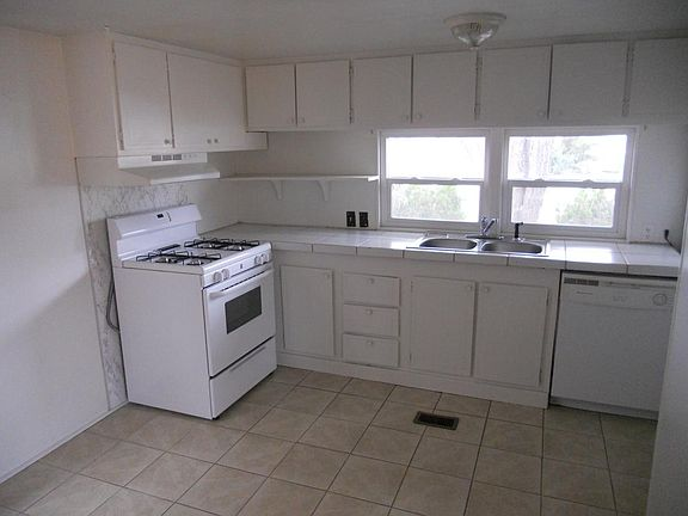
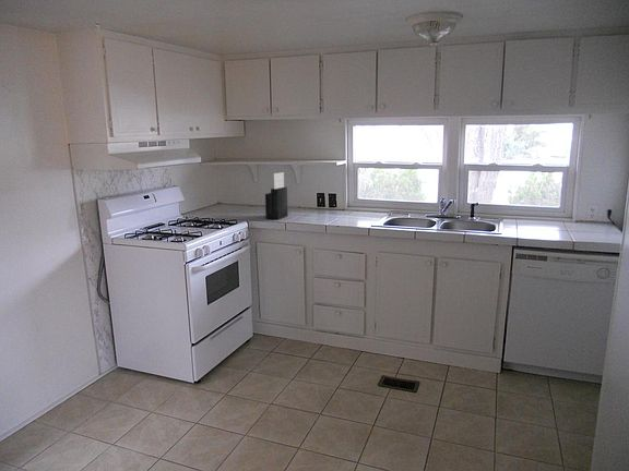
+ knife block (274, 195)
